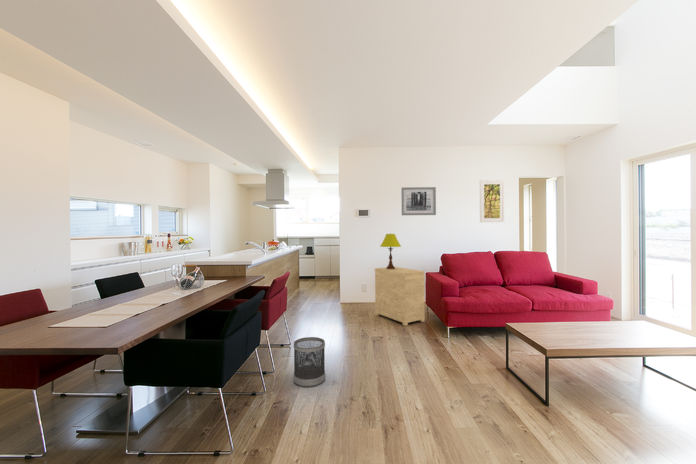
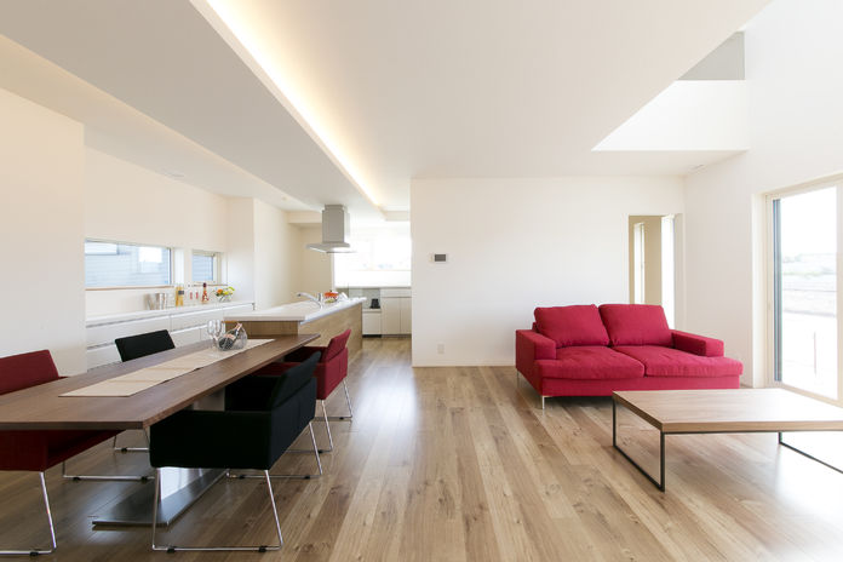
- table lamp (390, 251)
- wall art (418, 201)
- side table (400, 293)
- wastebasket (309, 360)
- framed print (491, 201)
